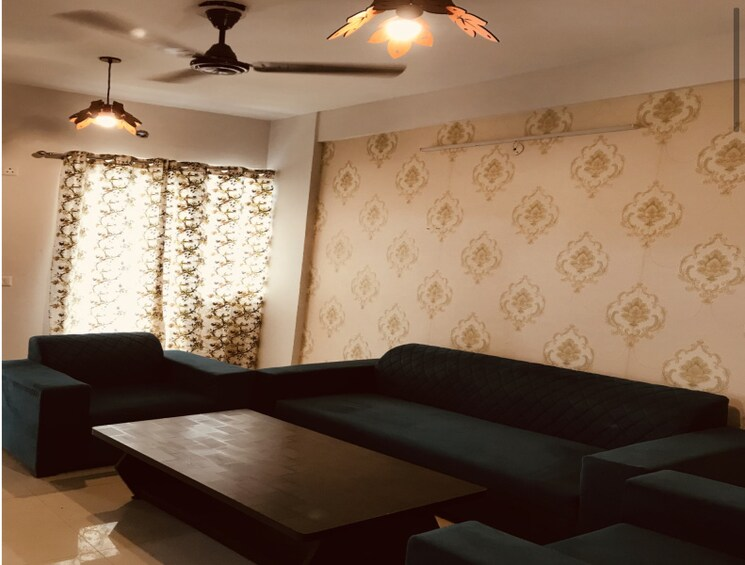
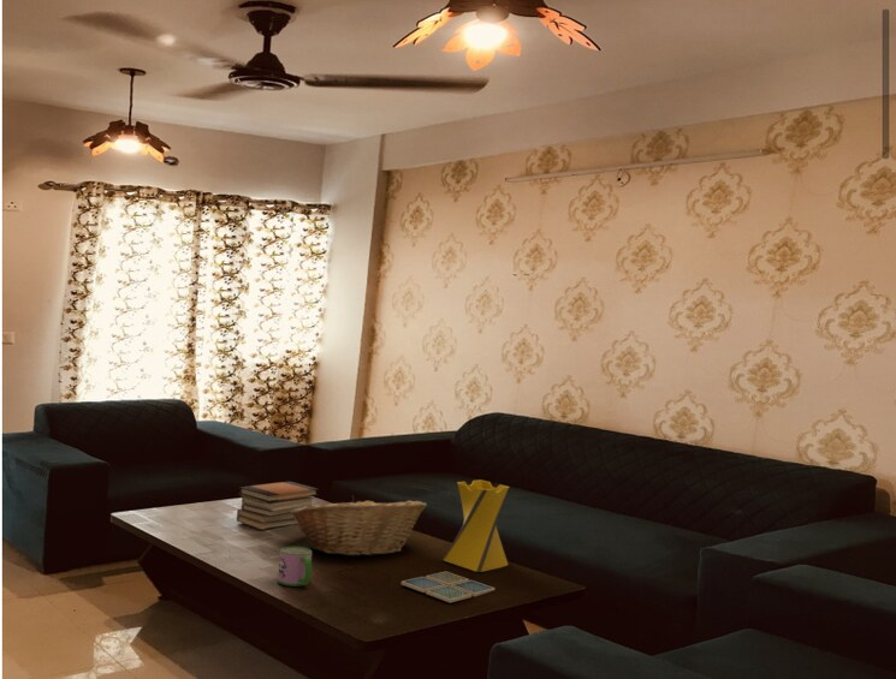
+ book stack (277, 505)
+ drink coaster (447, 585)
+ vase (479, 523)
+ mug (297, 567)
+ fruit basket (358, 519)
